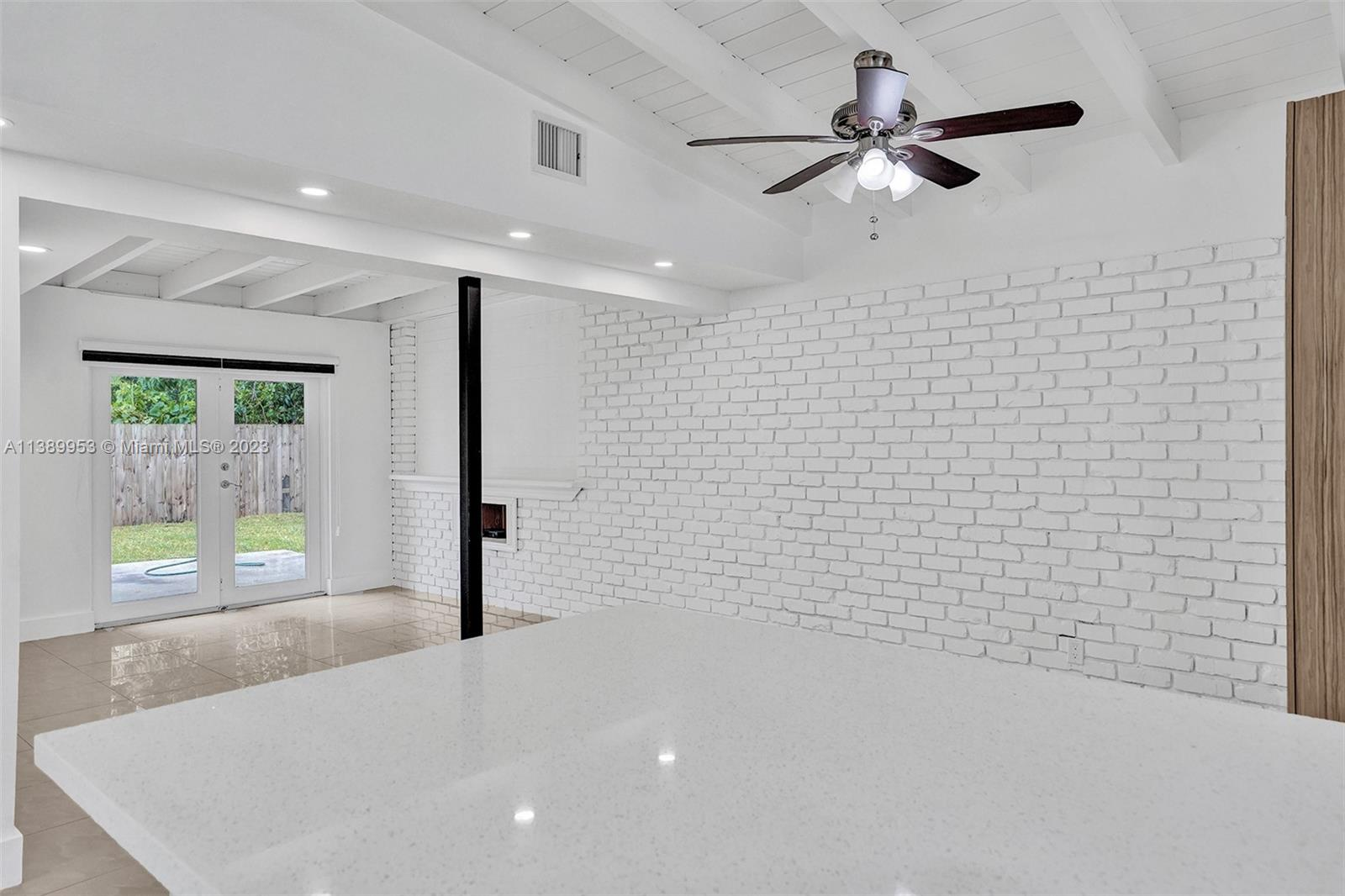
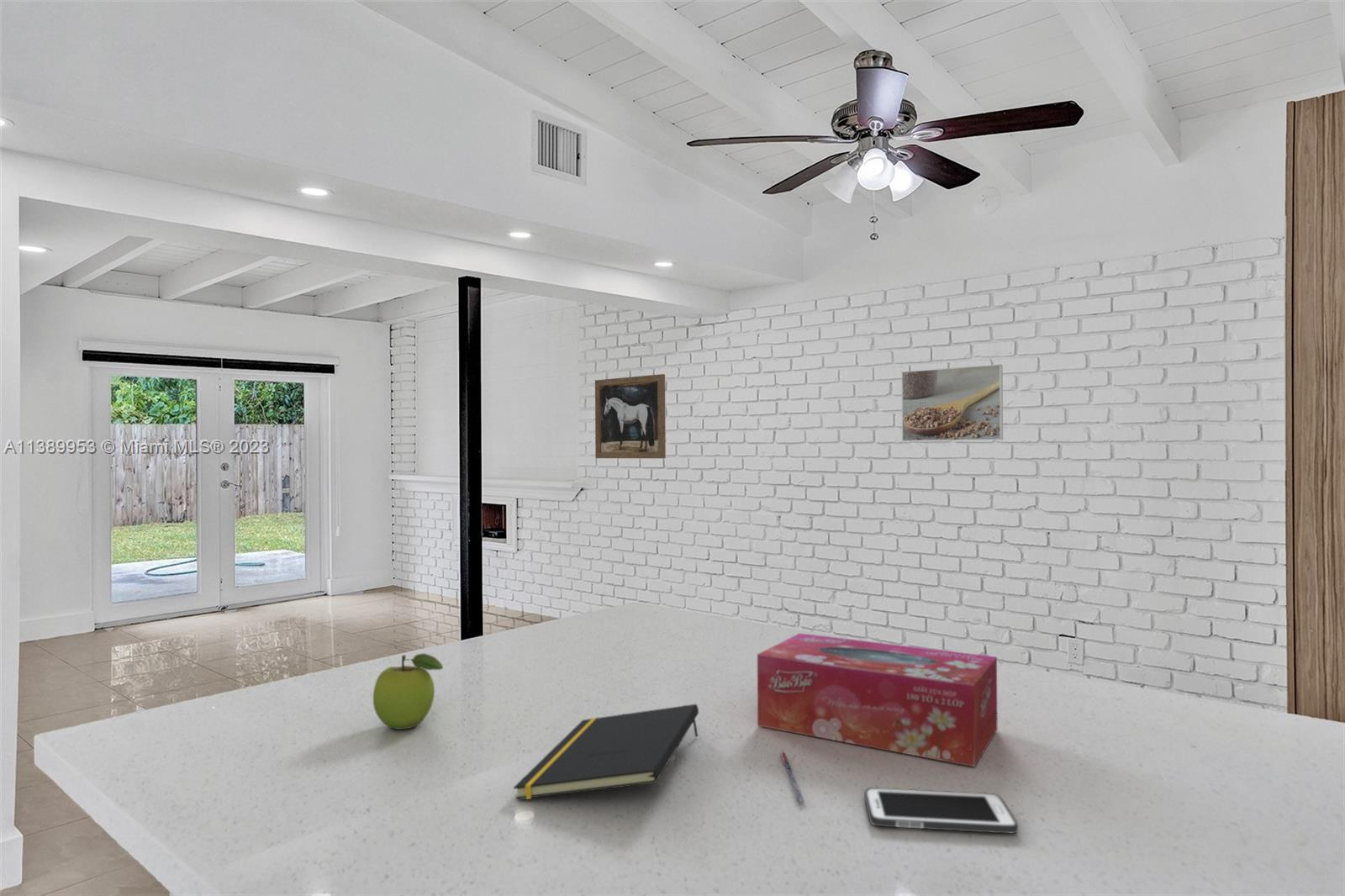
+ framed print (950, 404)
+ tissue box (876, 691)
+ notepad (614, 747)
+ fruit (409, 689)
+ pen (791, 775)
+ wall art (629, 418)
+ cell phone (937, 809)
